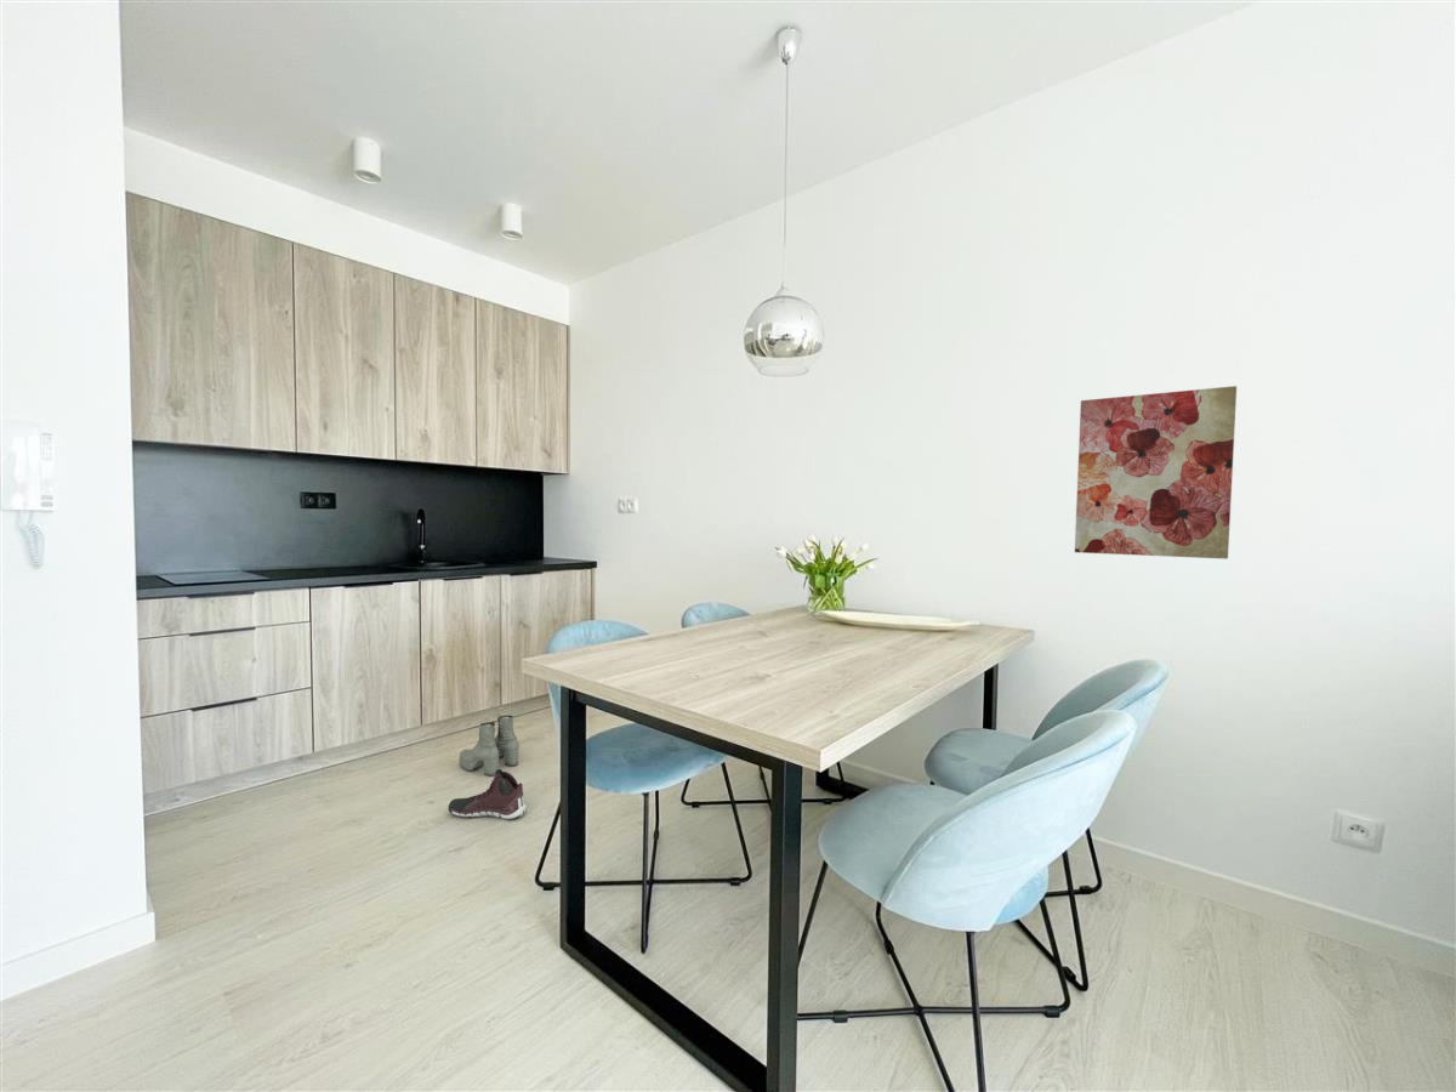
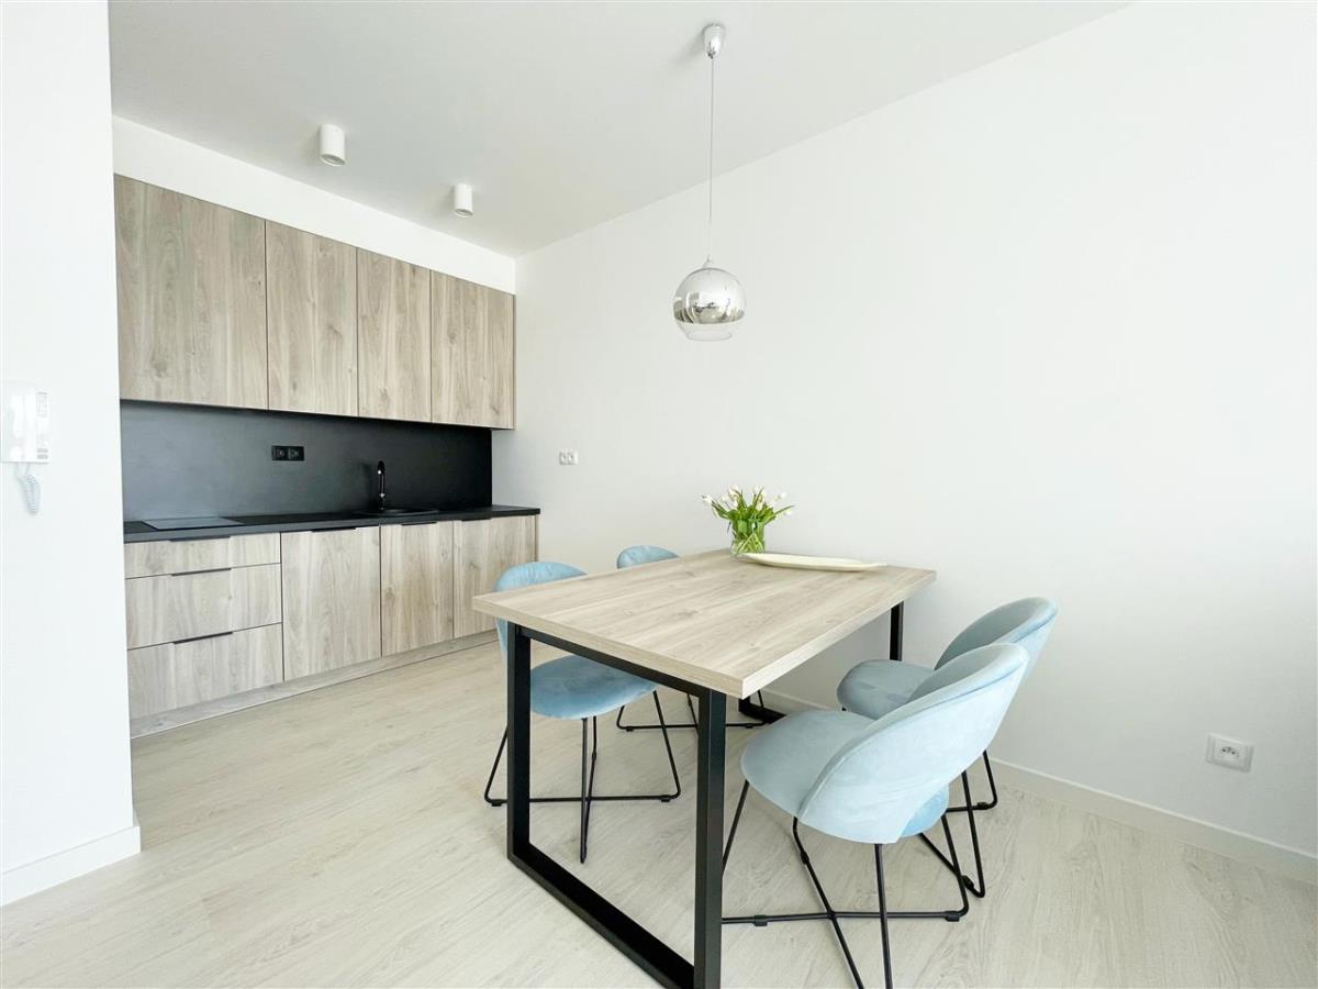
- wall art (1150, 474)
- sneaker (488, 790)
- boots (489, 740)
